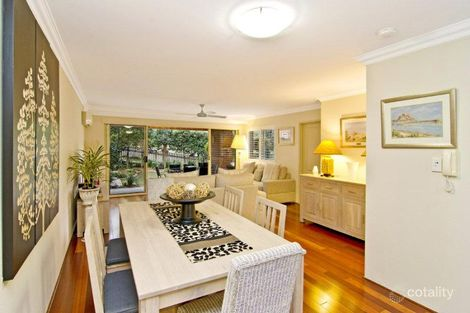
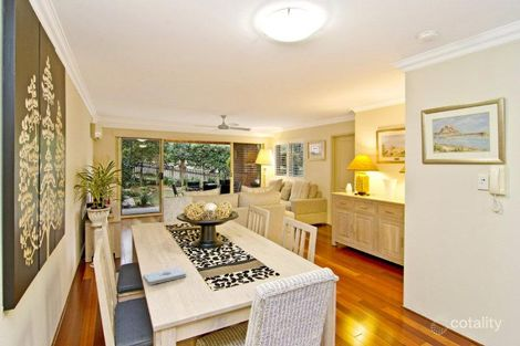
+ notepad (165, 275)
